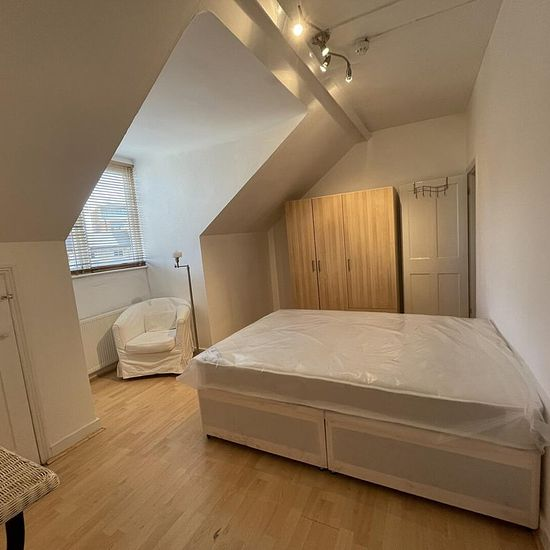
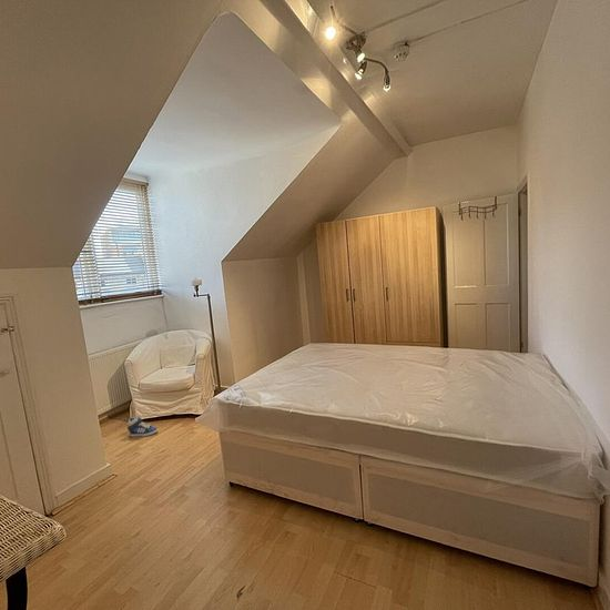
+ sneaker (142, 424)
